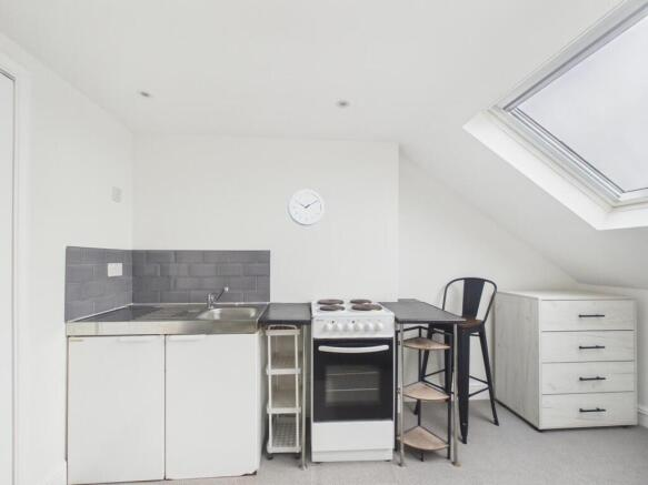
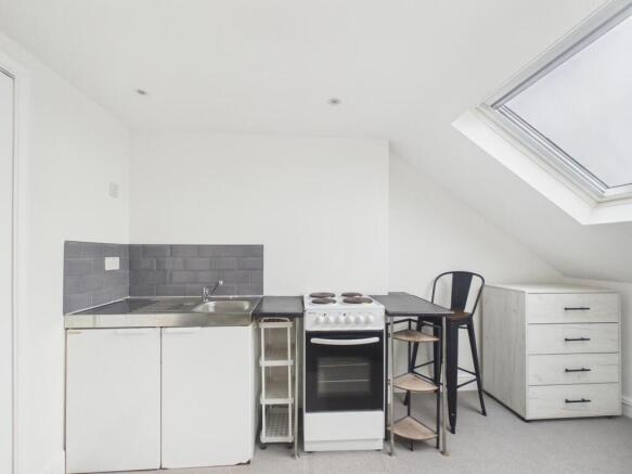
- wall clock (306, 206)
